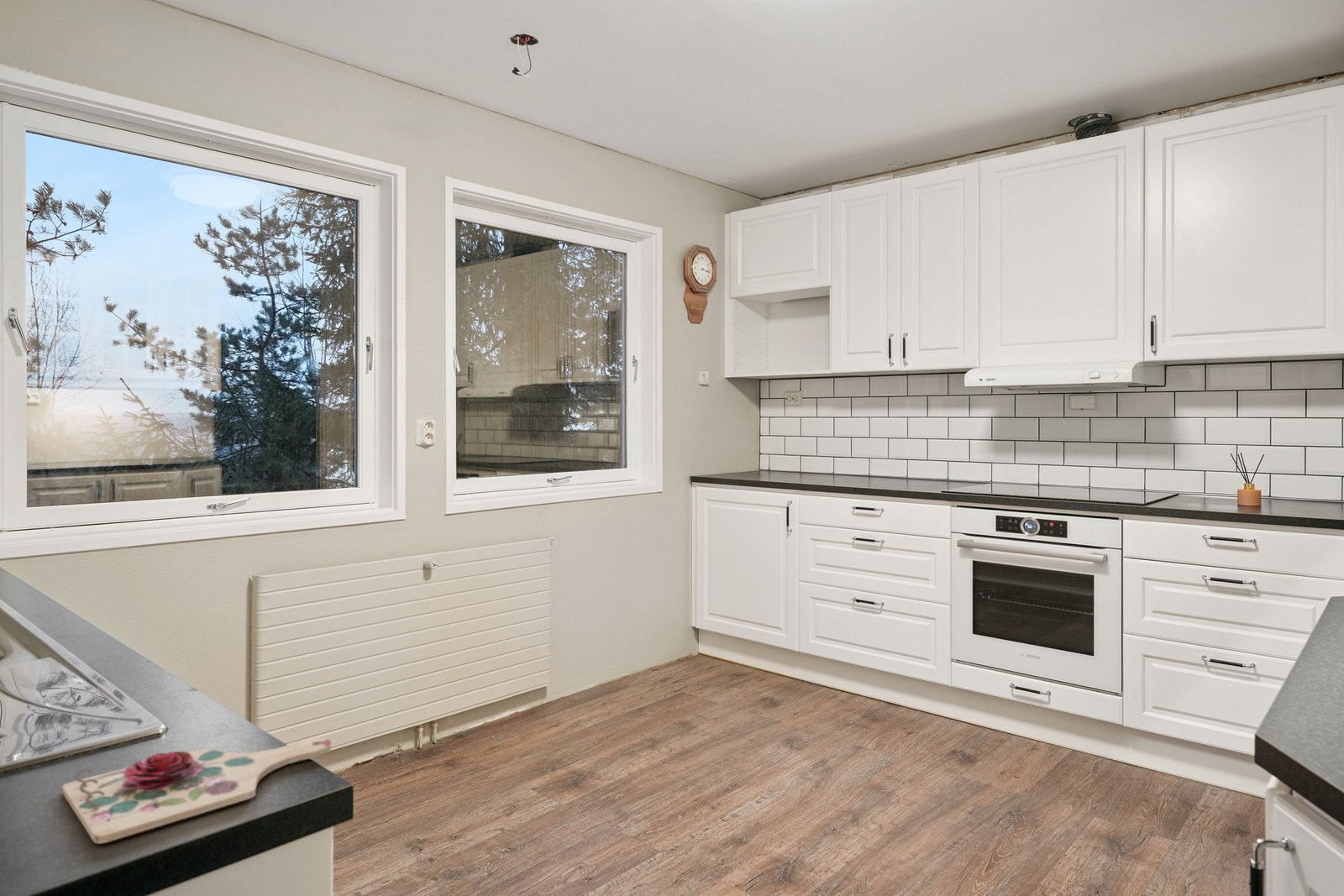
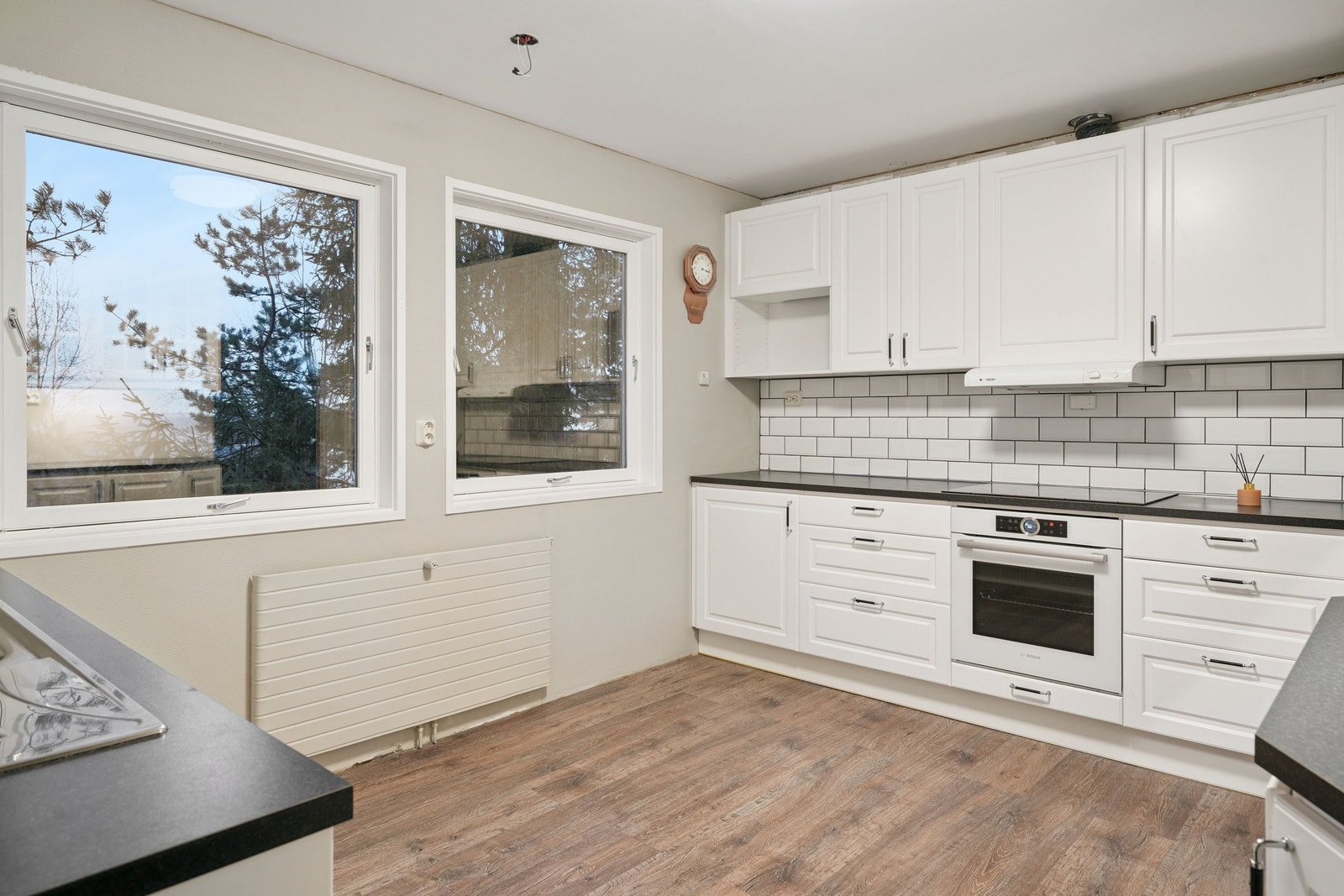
- cutting board (216, 764)
